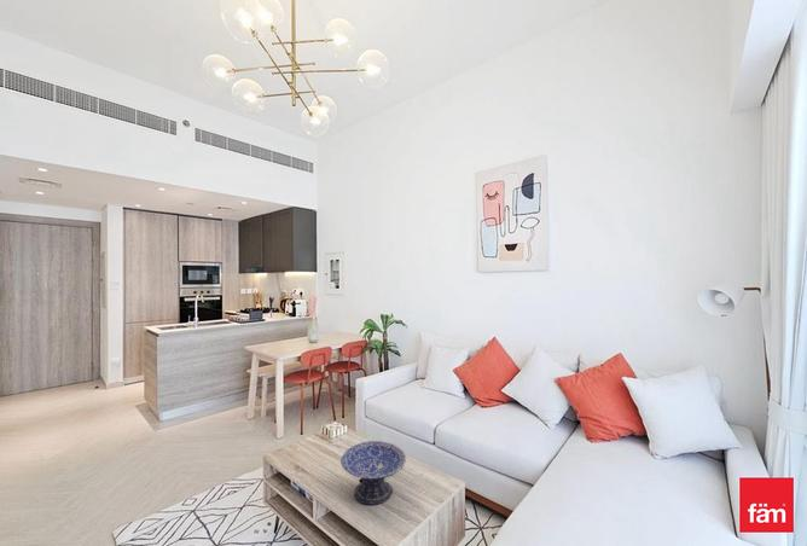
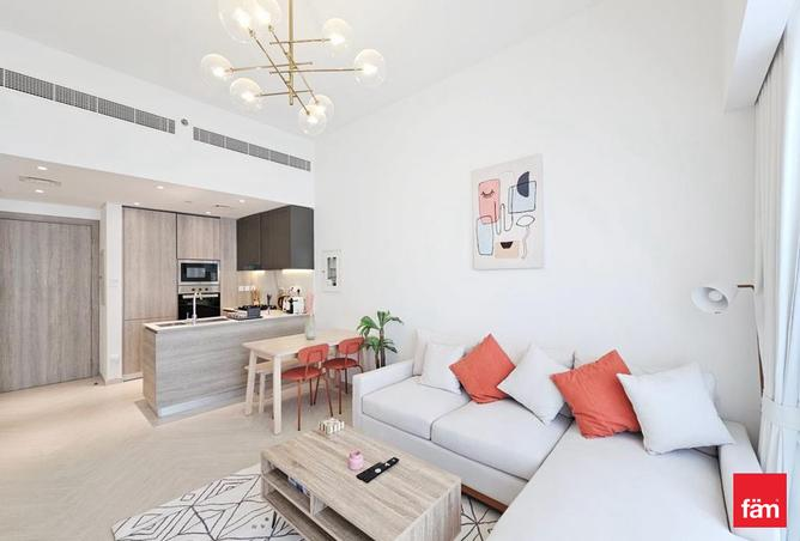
- decorative bowl (373, 474)
